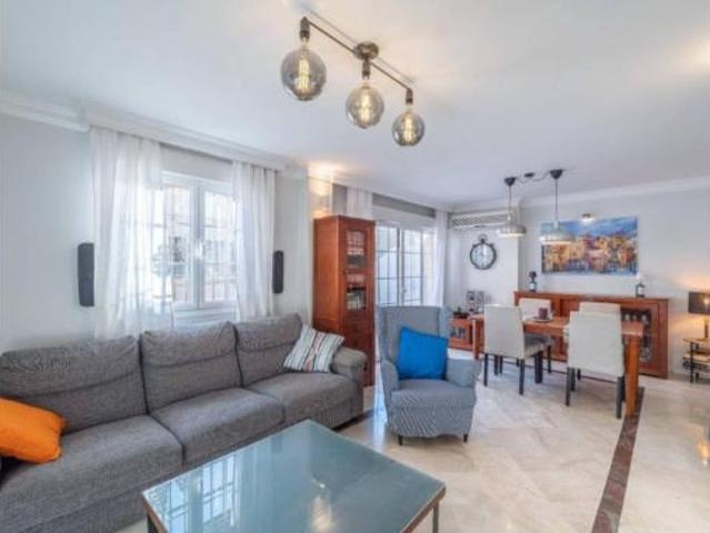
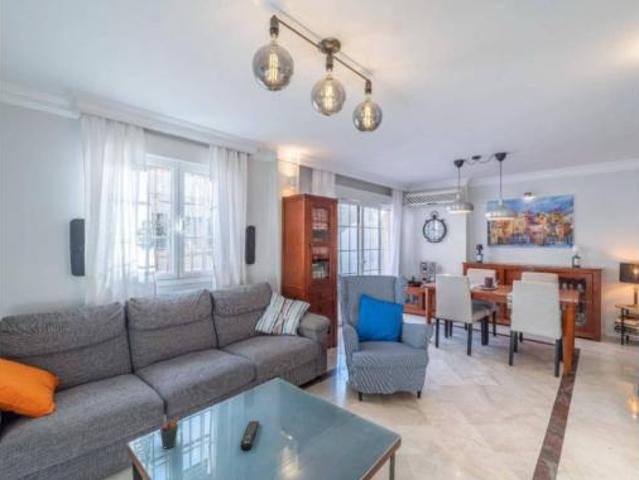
+ remote control (250, 433)
+ pen holder (169, 431)
